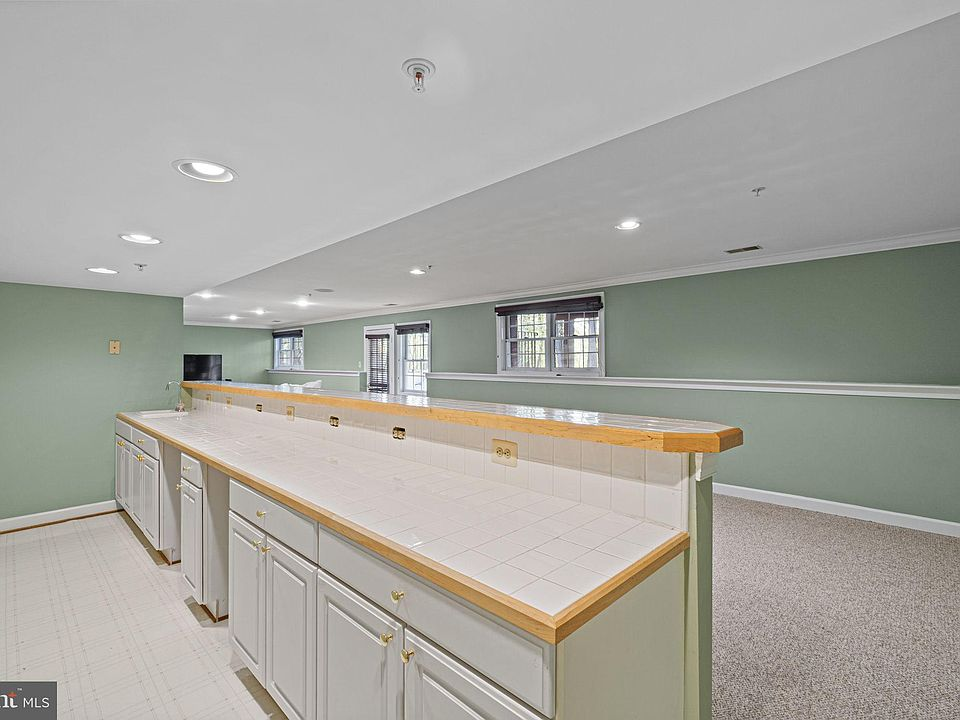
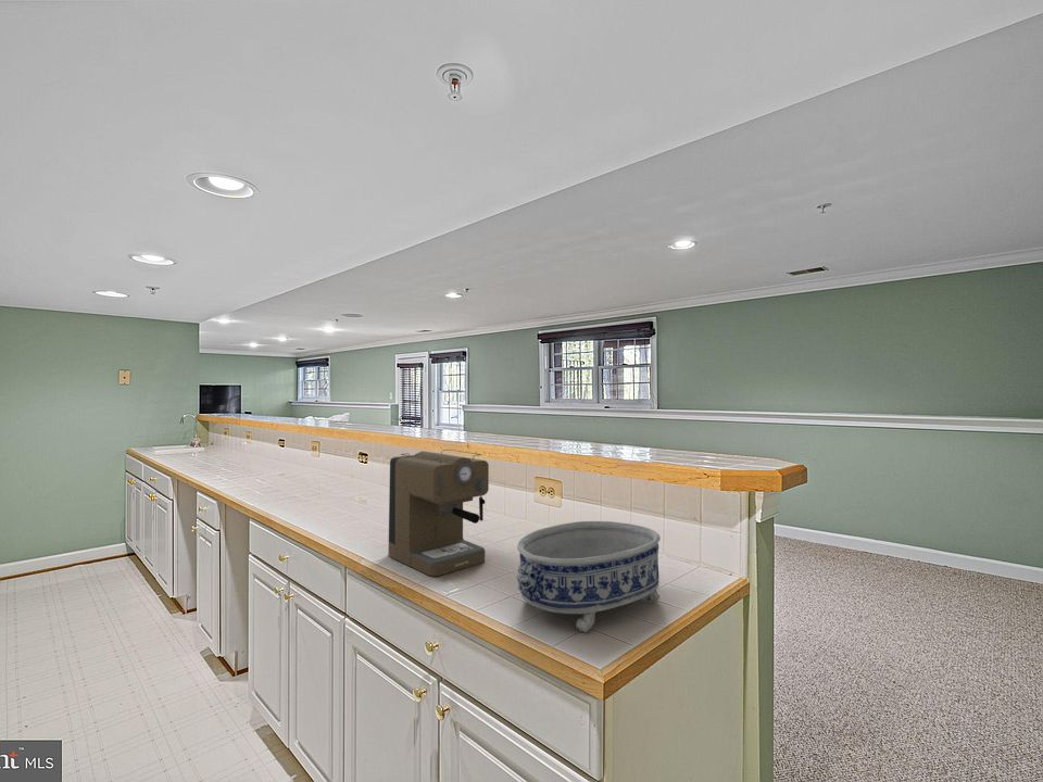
+ coffee maker (445, 505)
+ decorative bowl (589, 567)
